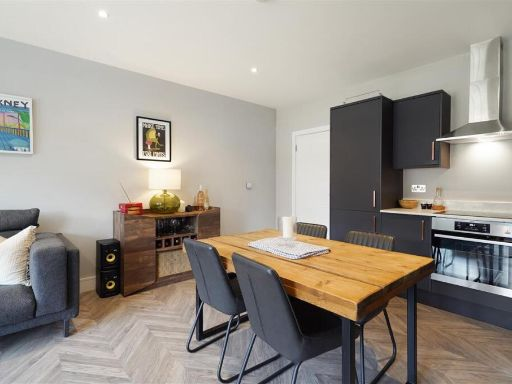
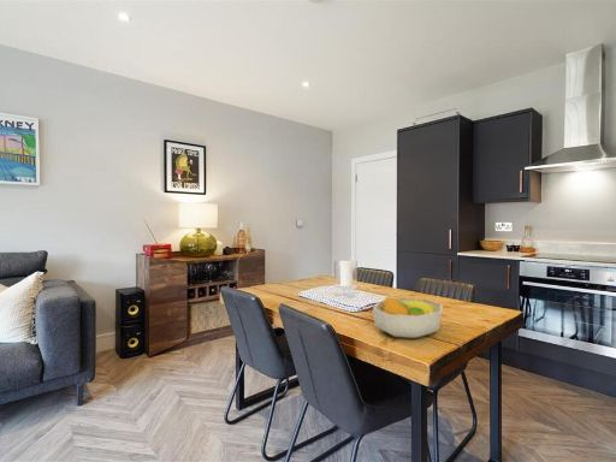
+ fruit bowl (408, 312)
